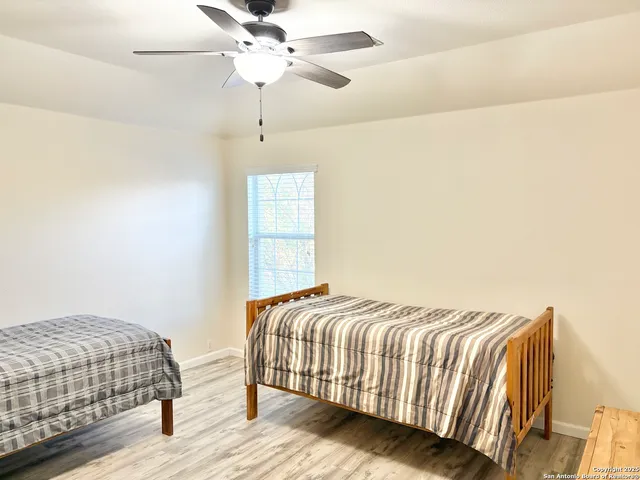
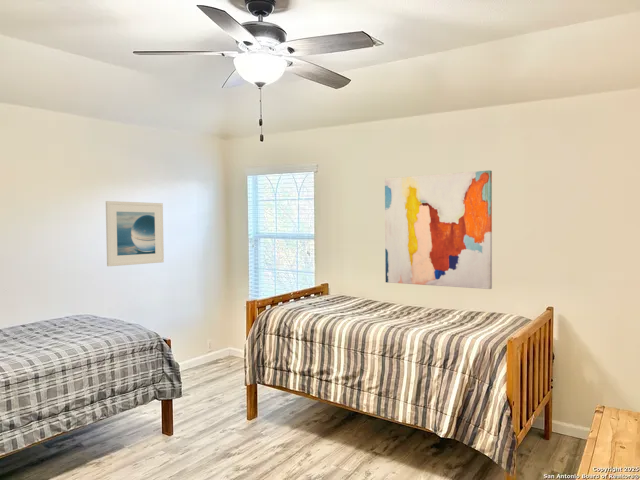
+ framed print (136, 233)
+ wall art (435, 230)
